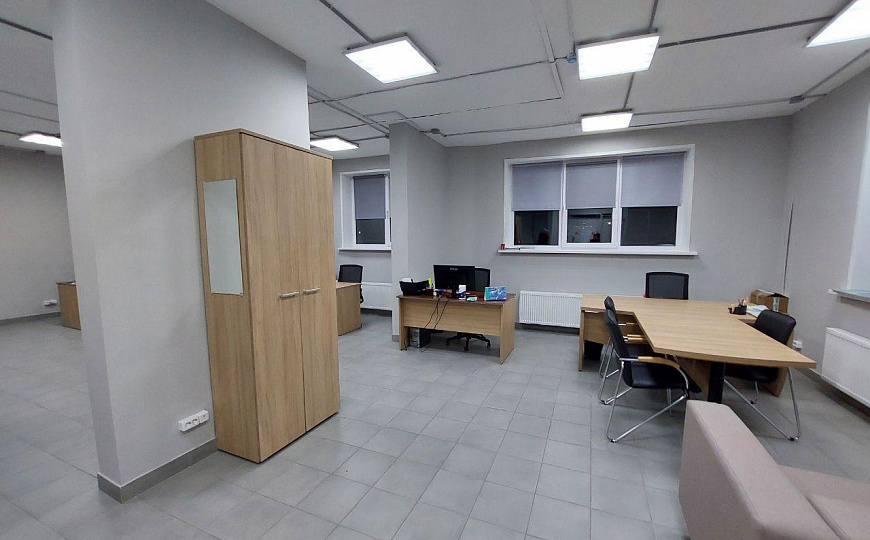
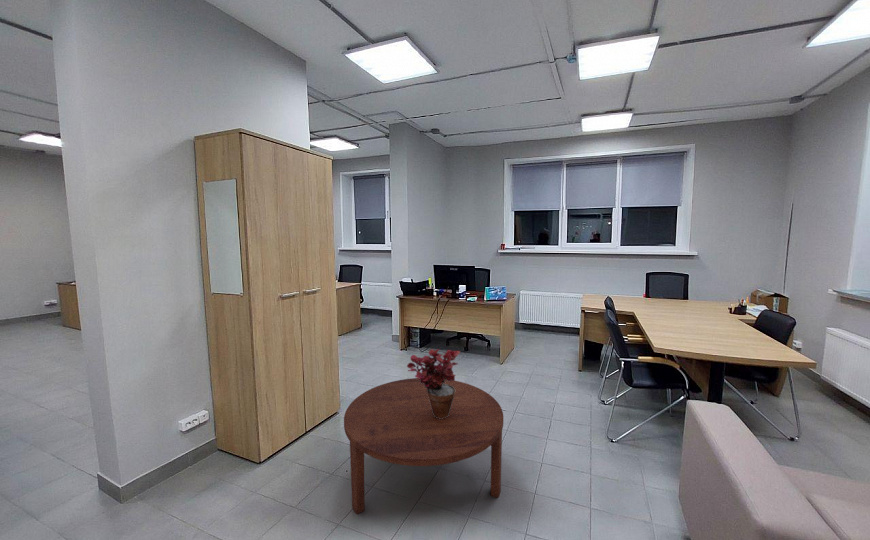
+ coffee table (424, 441)
+ potted plant (436, 382)
